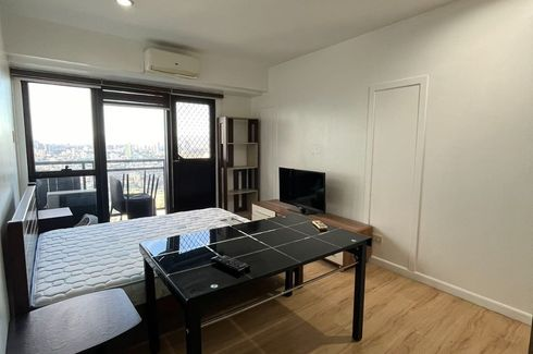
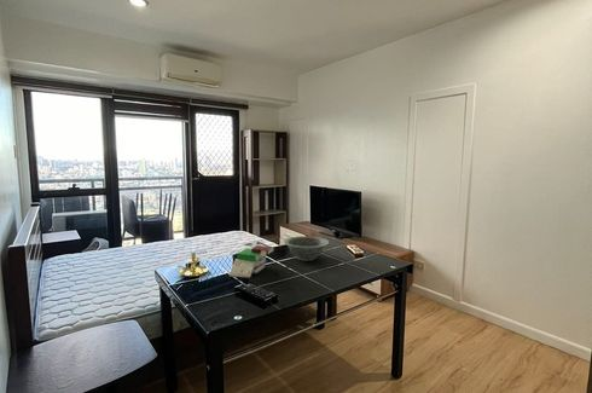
+ candle holder (191, 259)
+ book (251, 260)
+ decorative bowl (306, 249)
